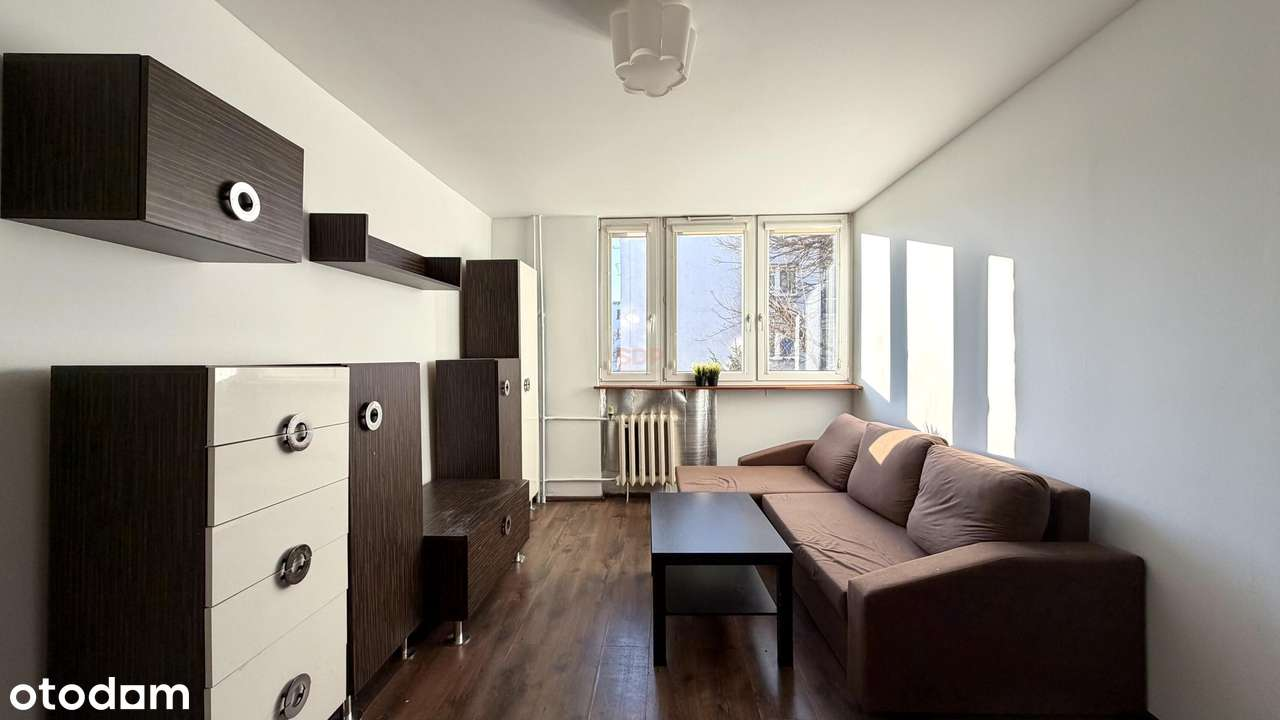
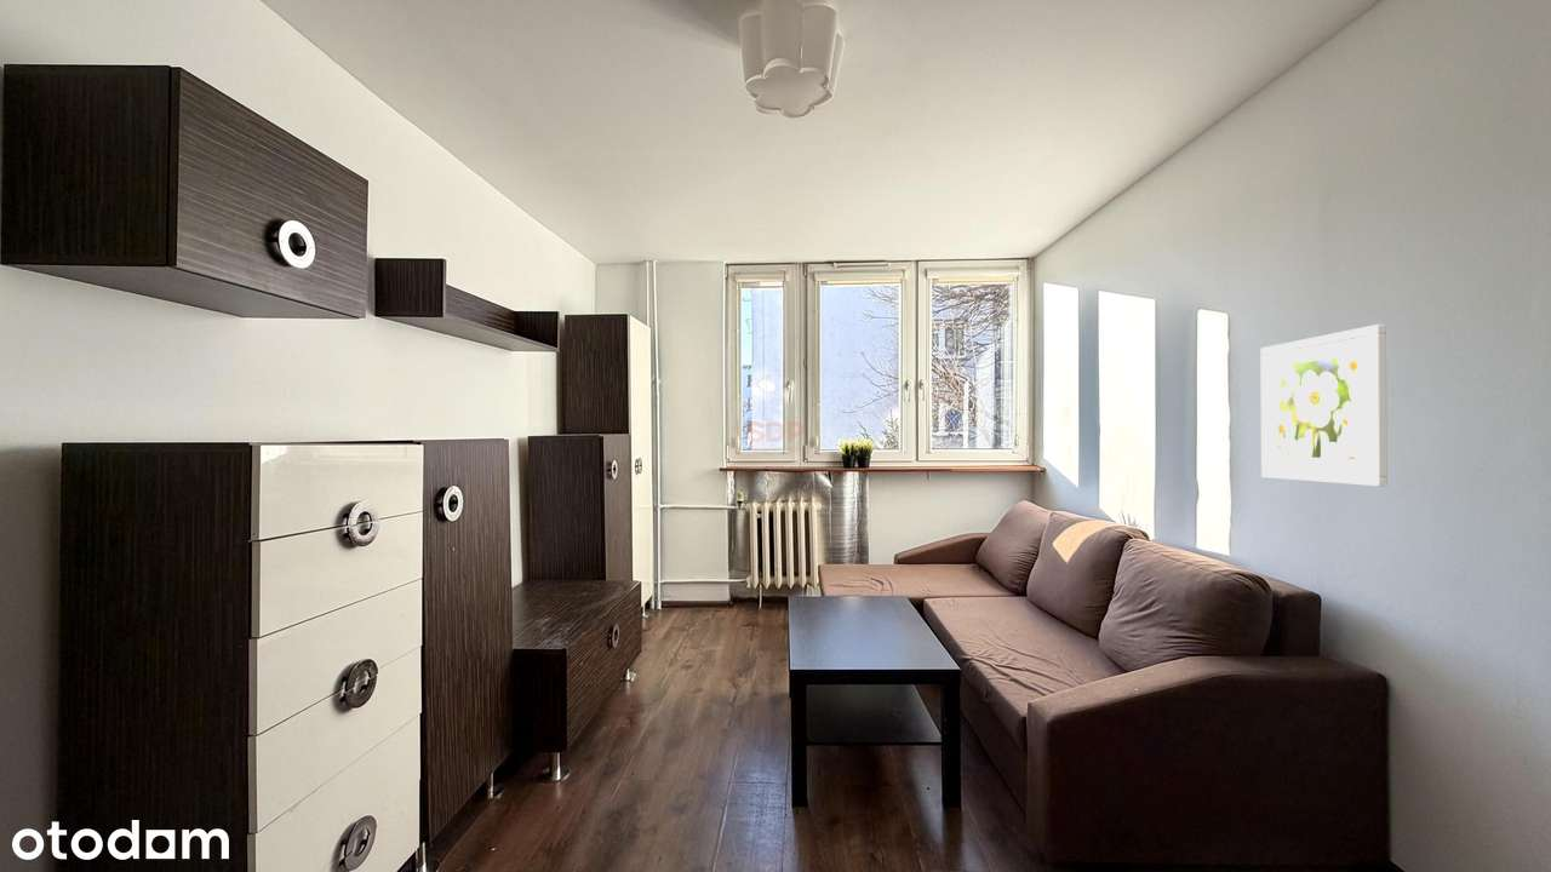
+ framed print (1316, 408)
